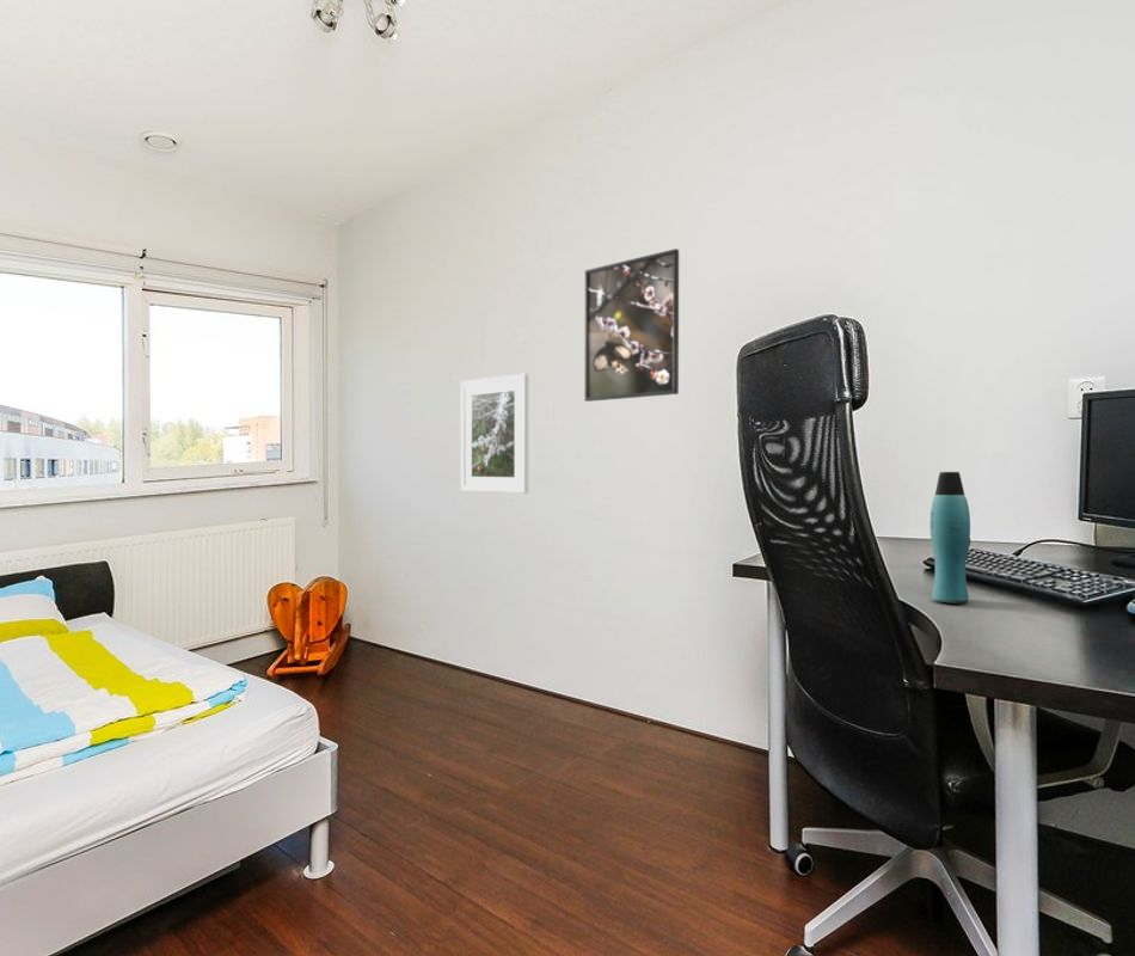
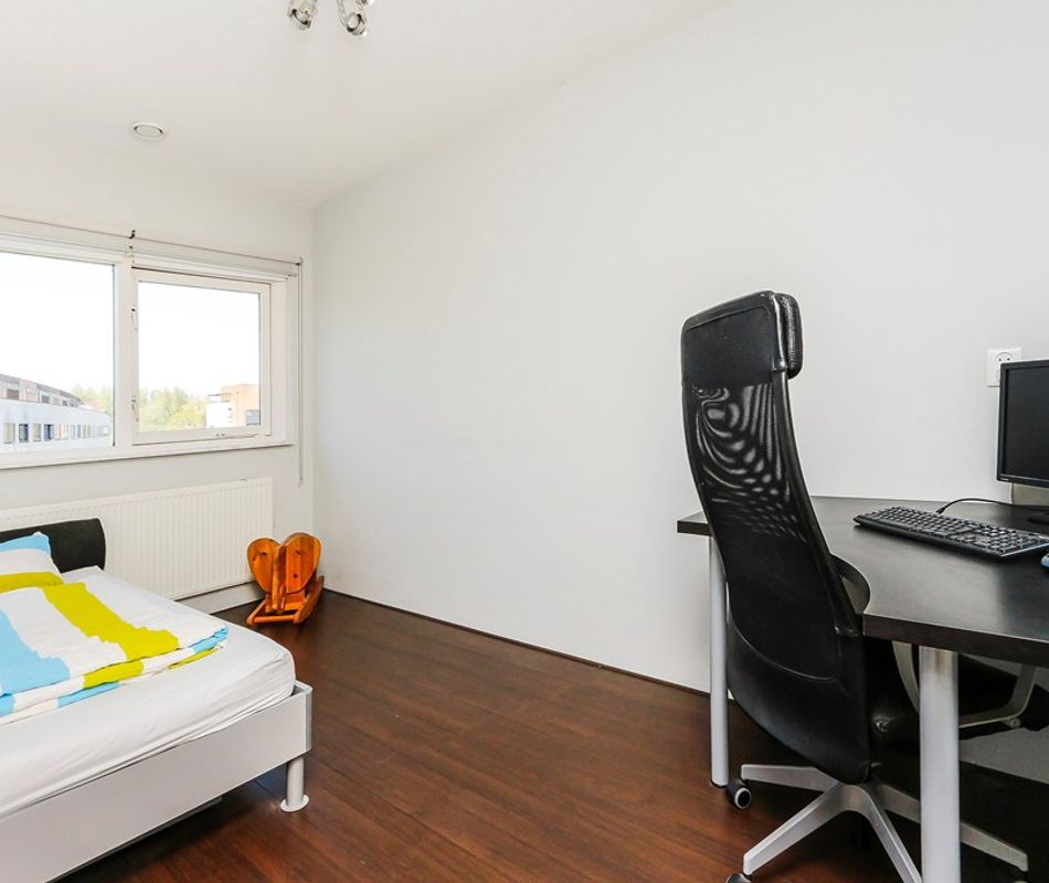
- bottle (950, 535)
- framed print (492, 435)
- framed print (628, 329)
